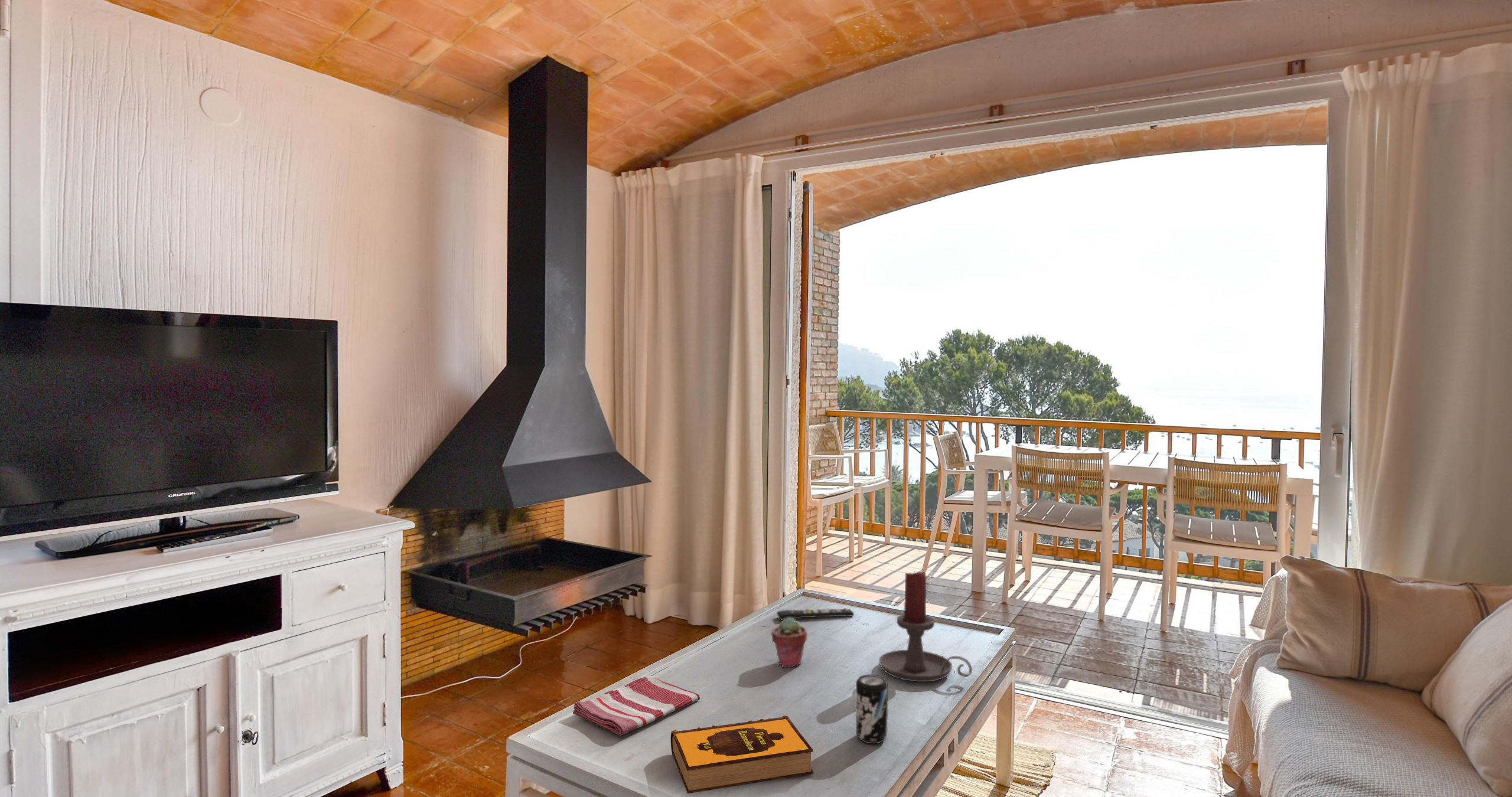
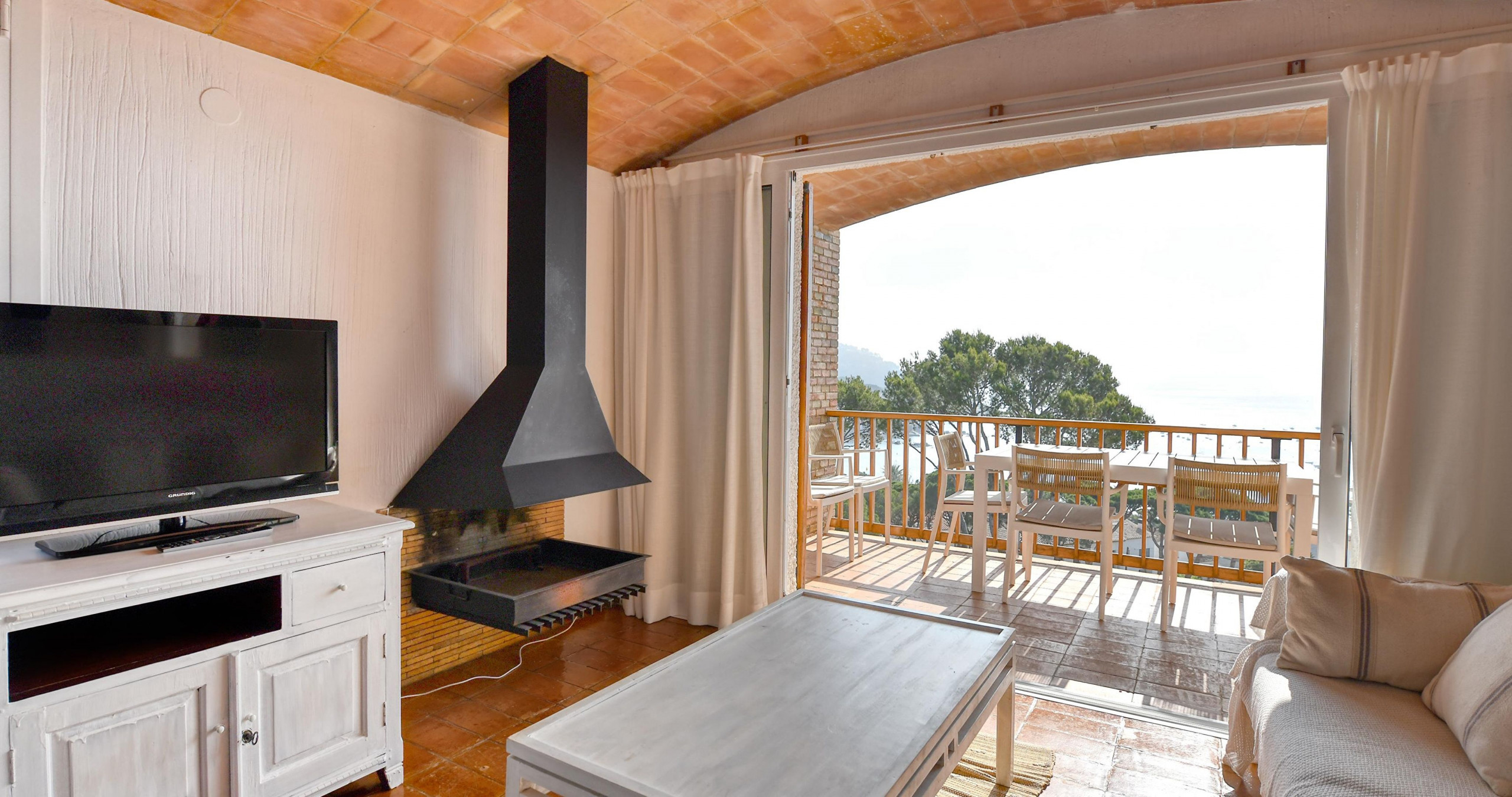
- dish towel (637, 701)
- beverage can (871, 708)
- candle holder (926, 622)
- hardback book (739, 749)
- remote control (815, 613)
- potted succulent (789, 639)
